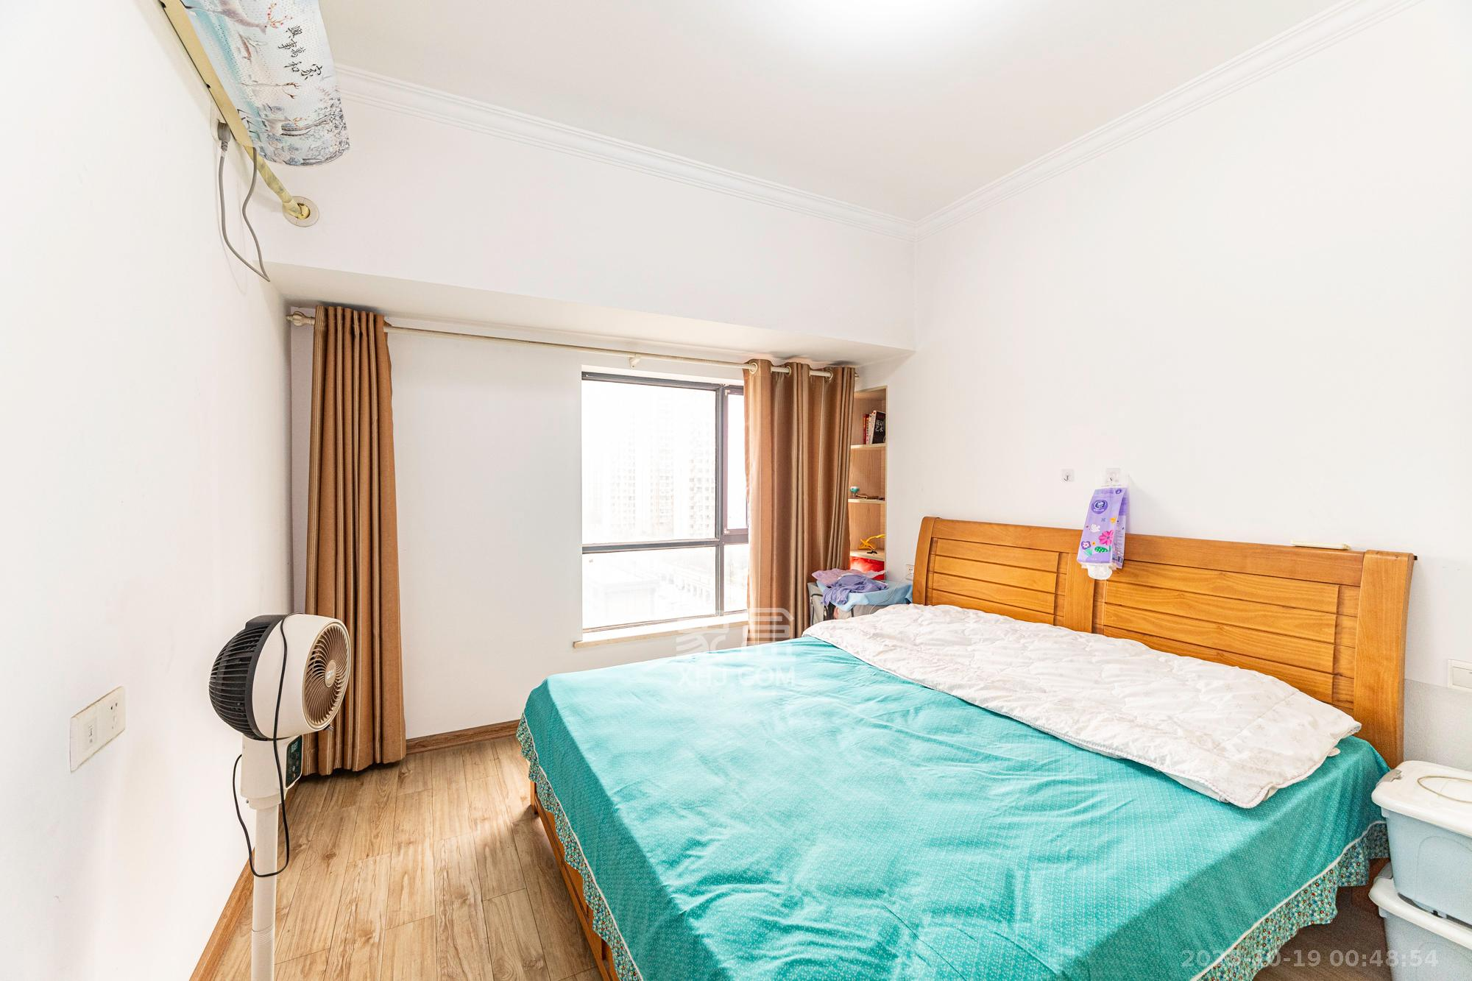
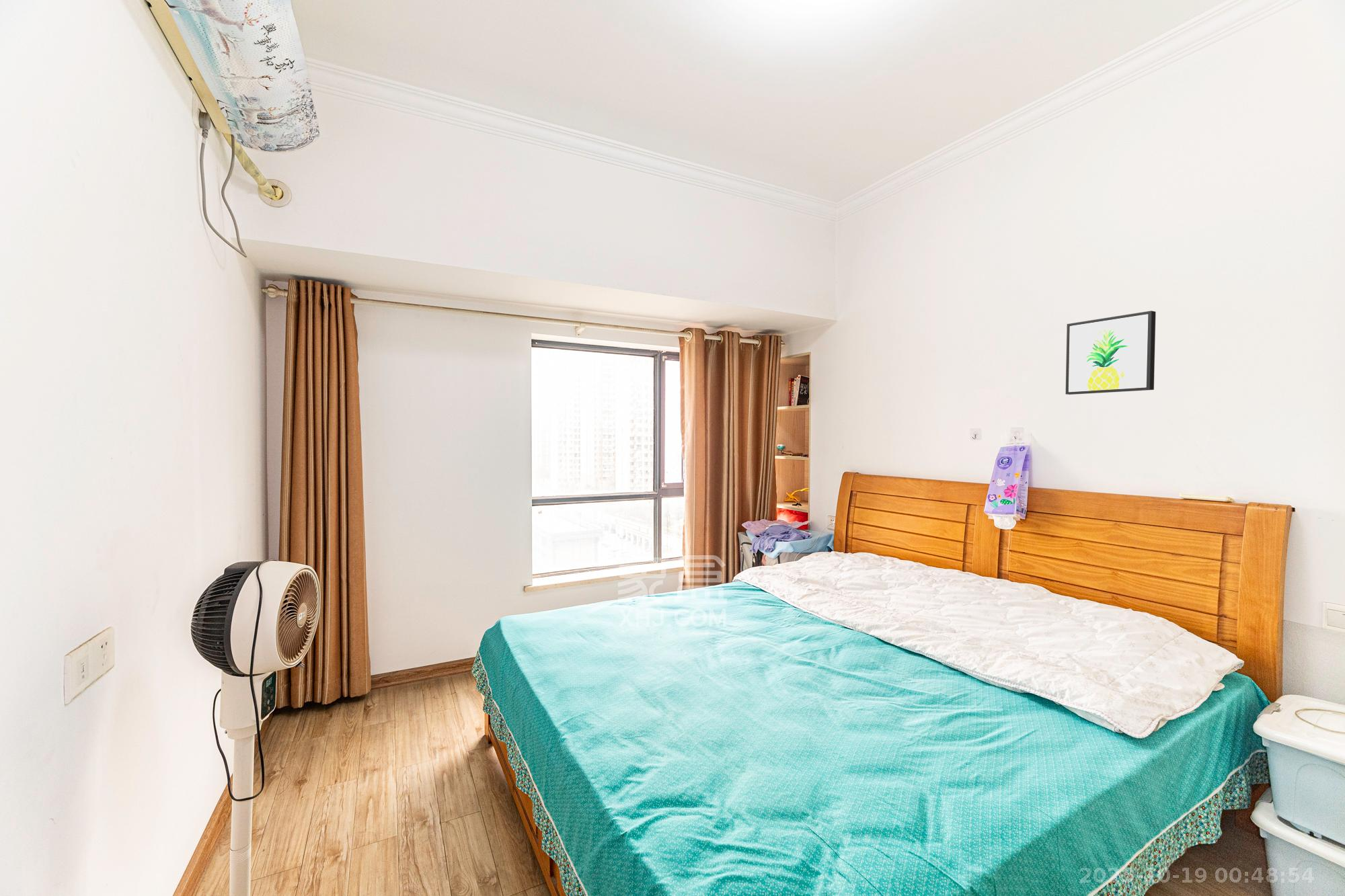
+ wall art (1108, 355)
